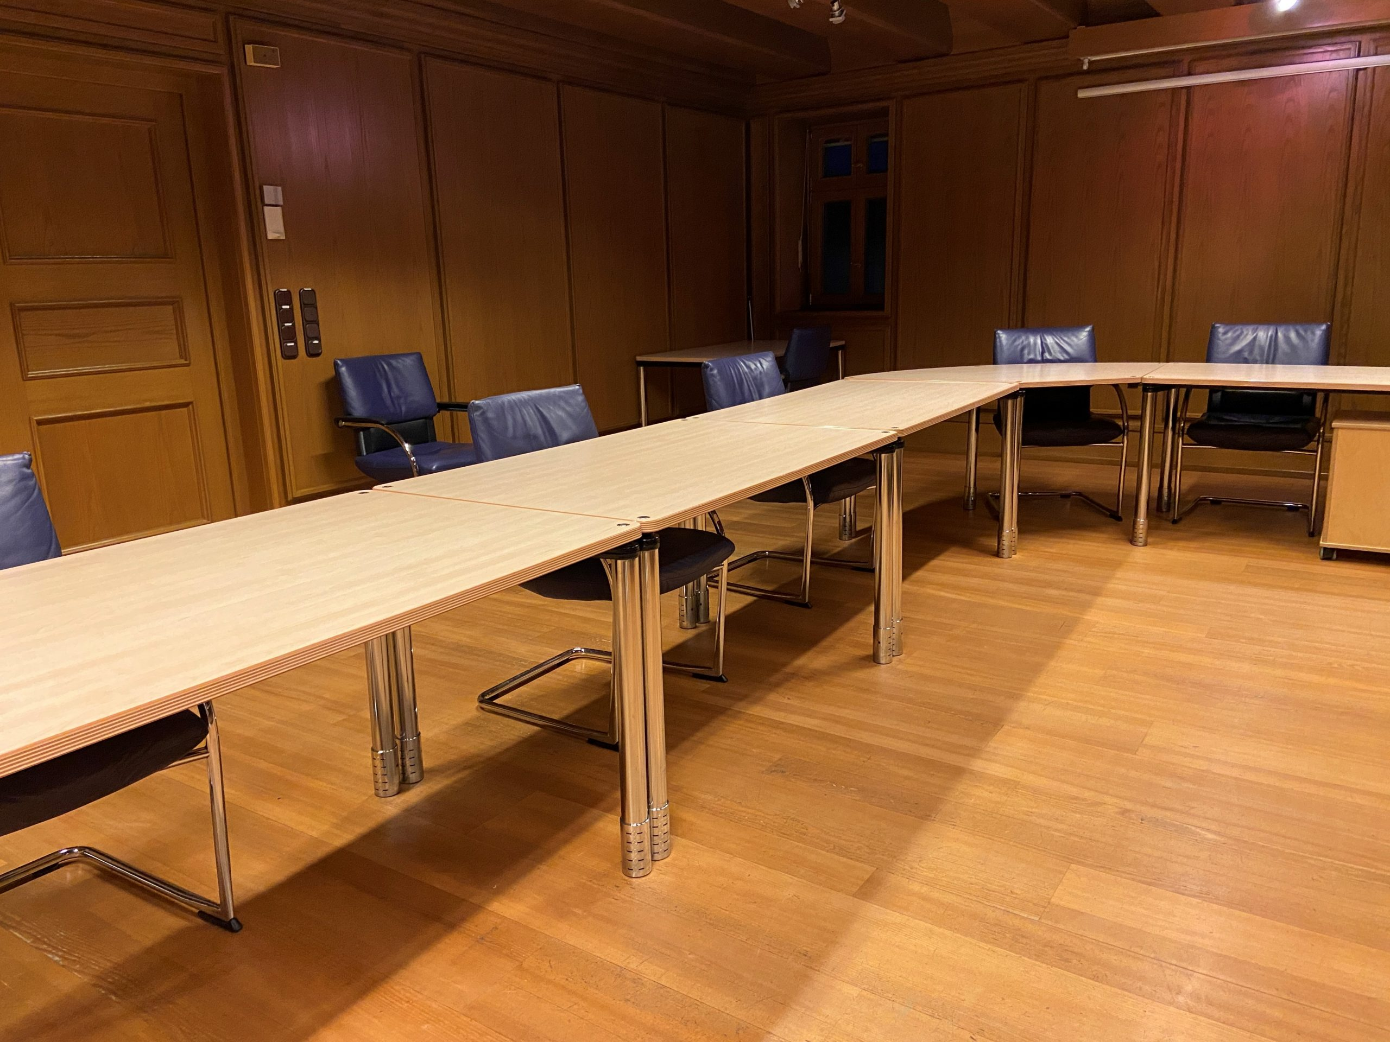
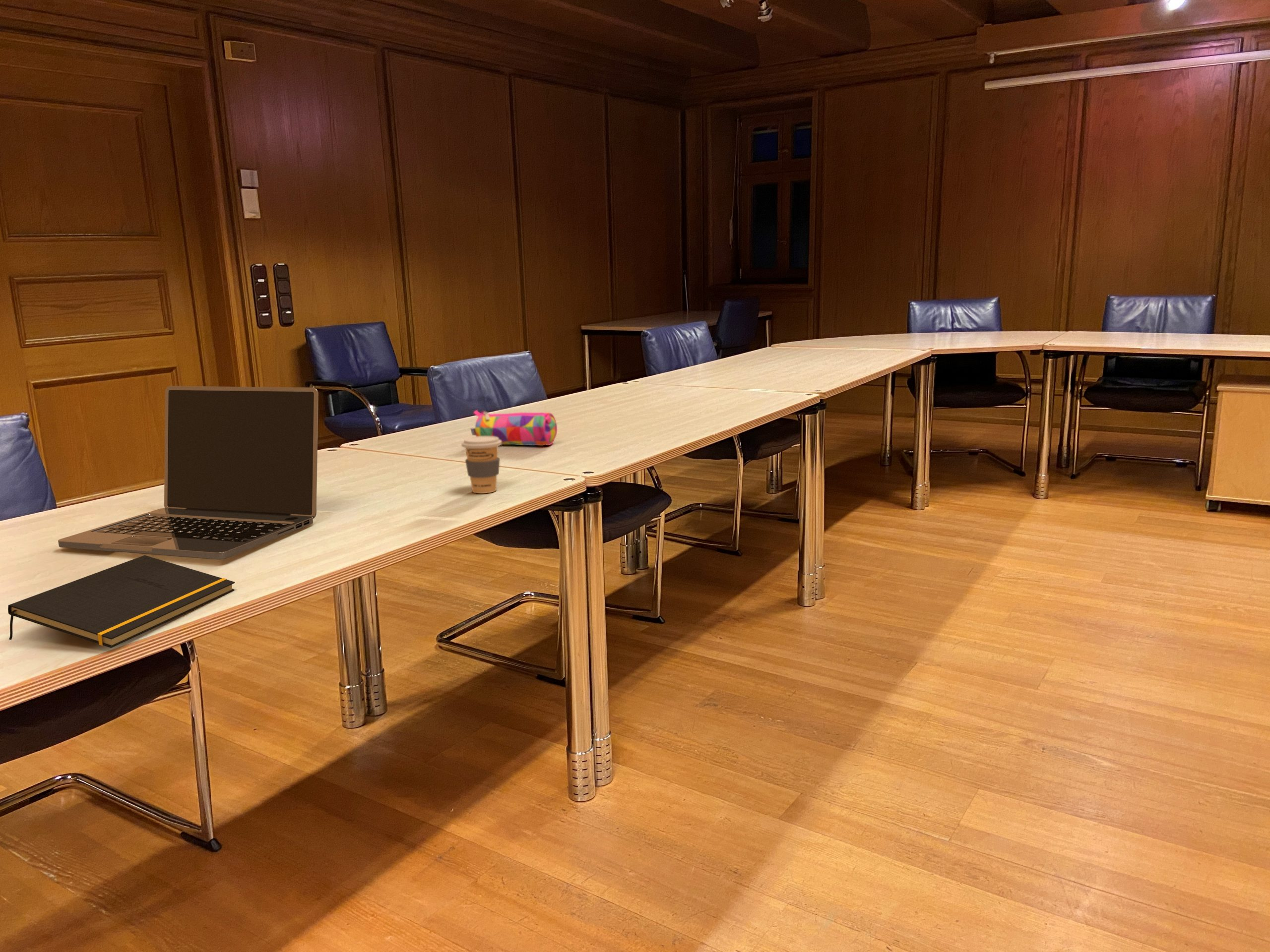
+ notepad (129, 597)
+ coffee cup (483, 465)
+ laptop (192, 465)
+ pencil case (514, 428)
